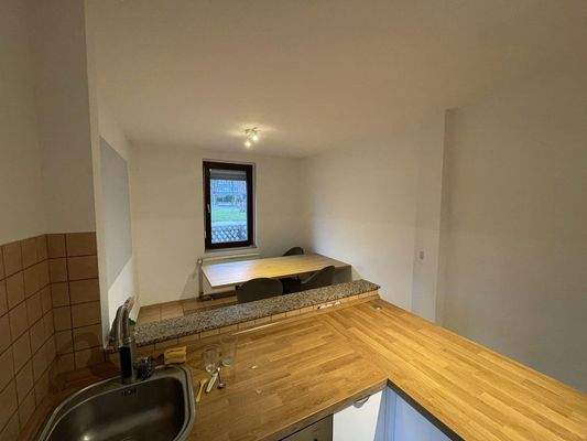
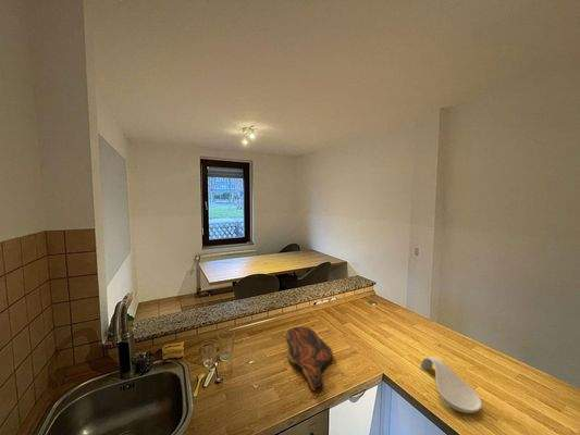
+ cutting board (309, 351)
+ spoon rest (445, 381)
